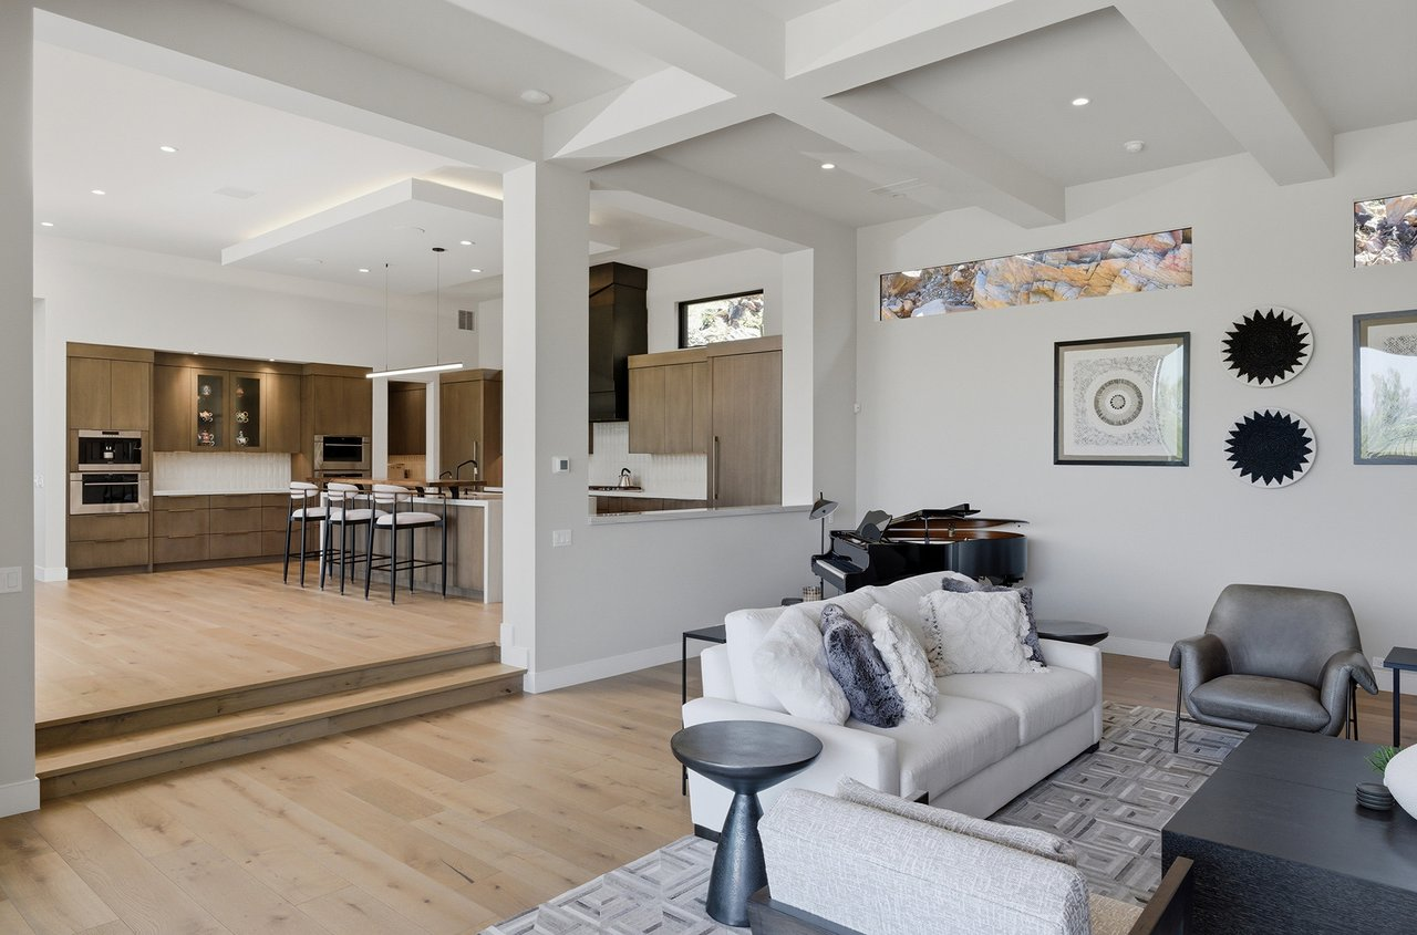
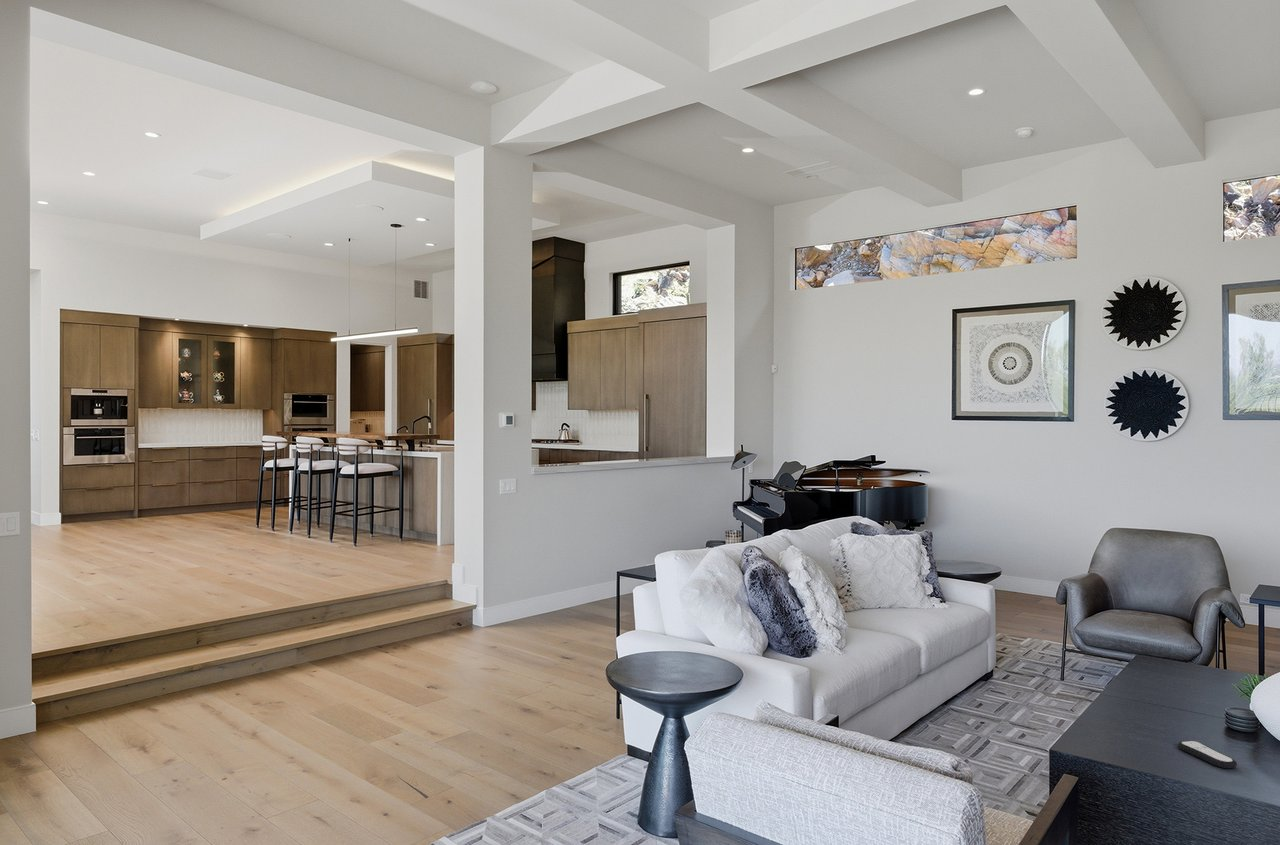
+ remote control (1207, 753)
